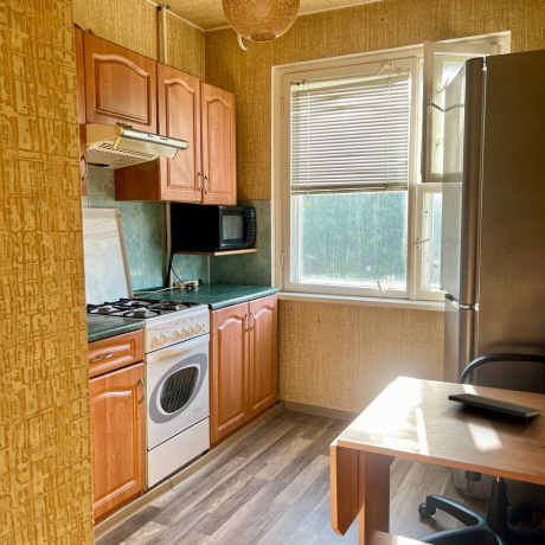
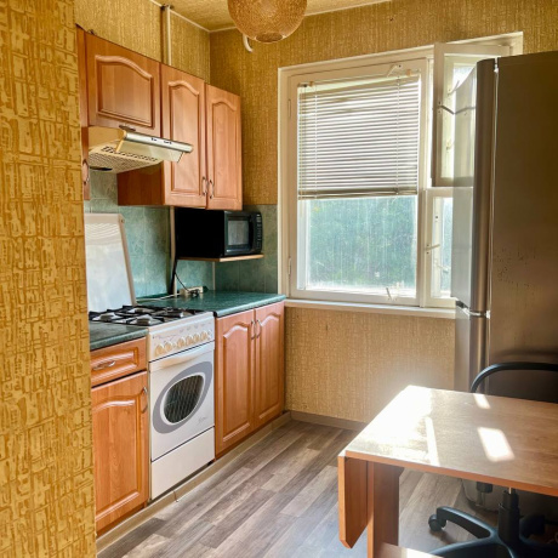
- notepad (494, 404)
